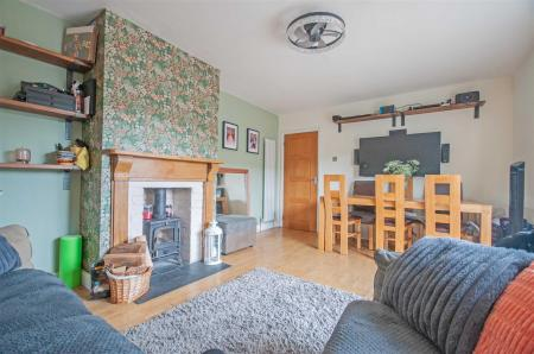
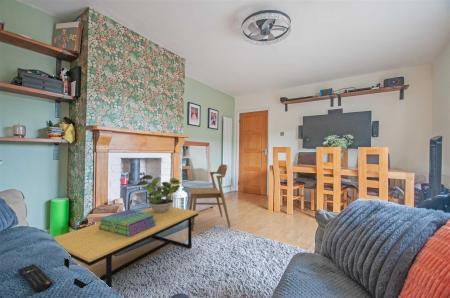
+ remote control (34, 277)
+ coffee table (136, 241)
+ chair (208, 193)
+ stack of books (128, 221)
+ potted plant (159, 192)
